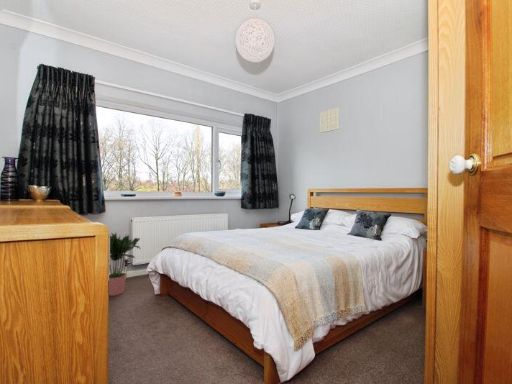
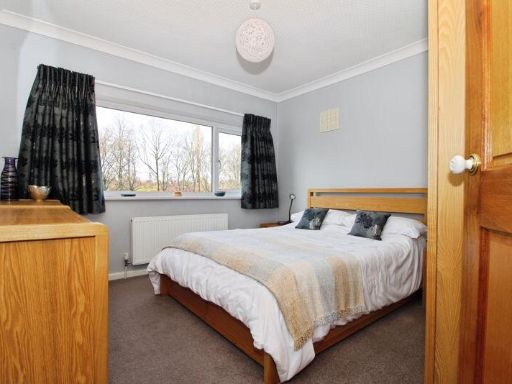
- potted plant (116, 261)
